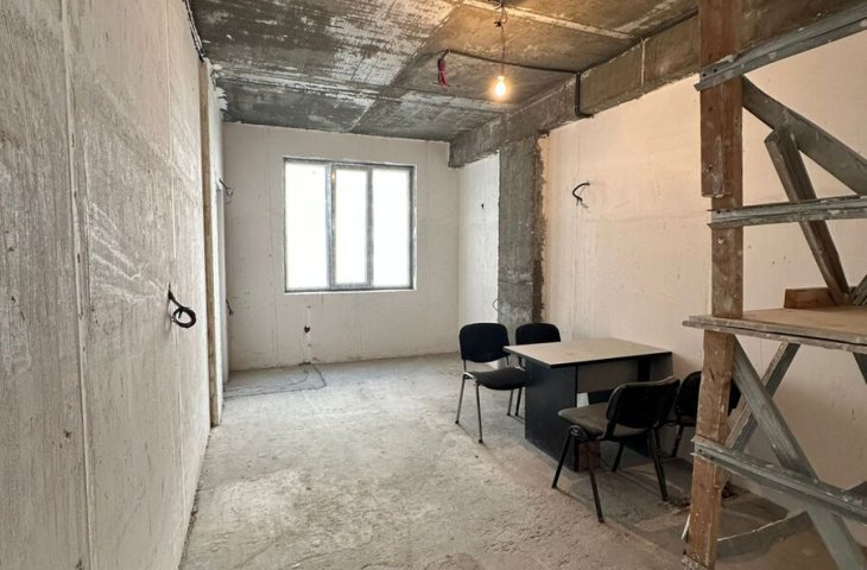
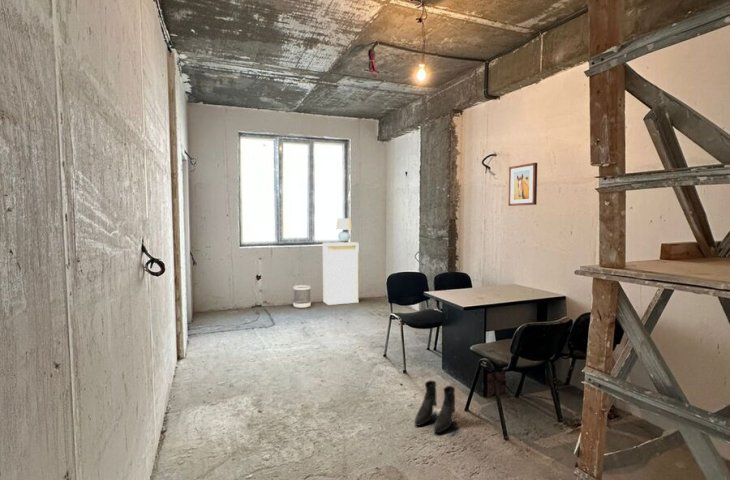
+ lamp (344, 230)
+ wastebasket (302, 296)
+ wall art (522, 185)
+ boots (435, 403)
+ storage cabinet (340, 272)
